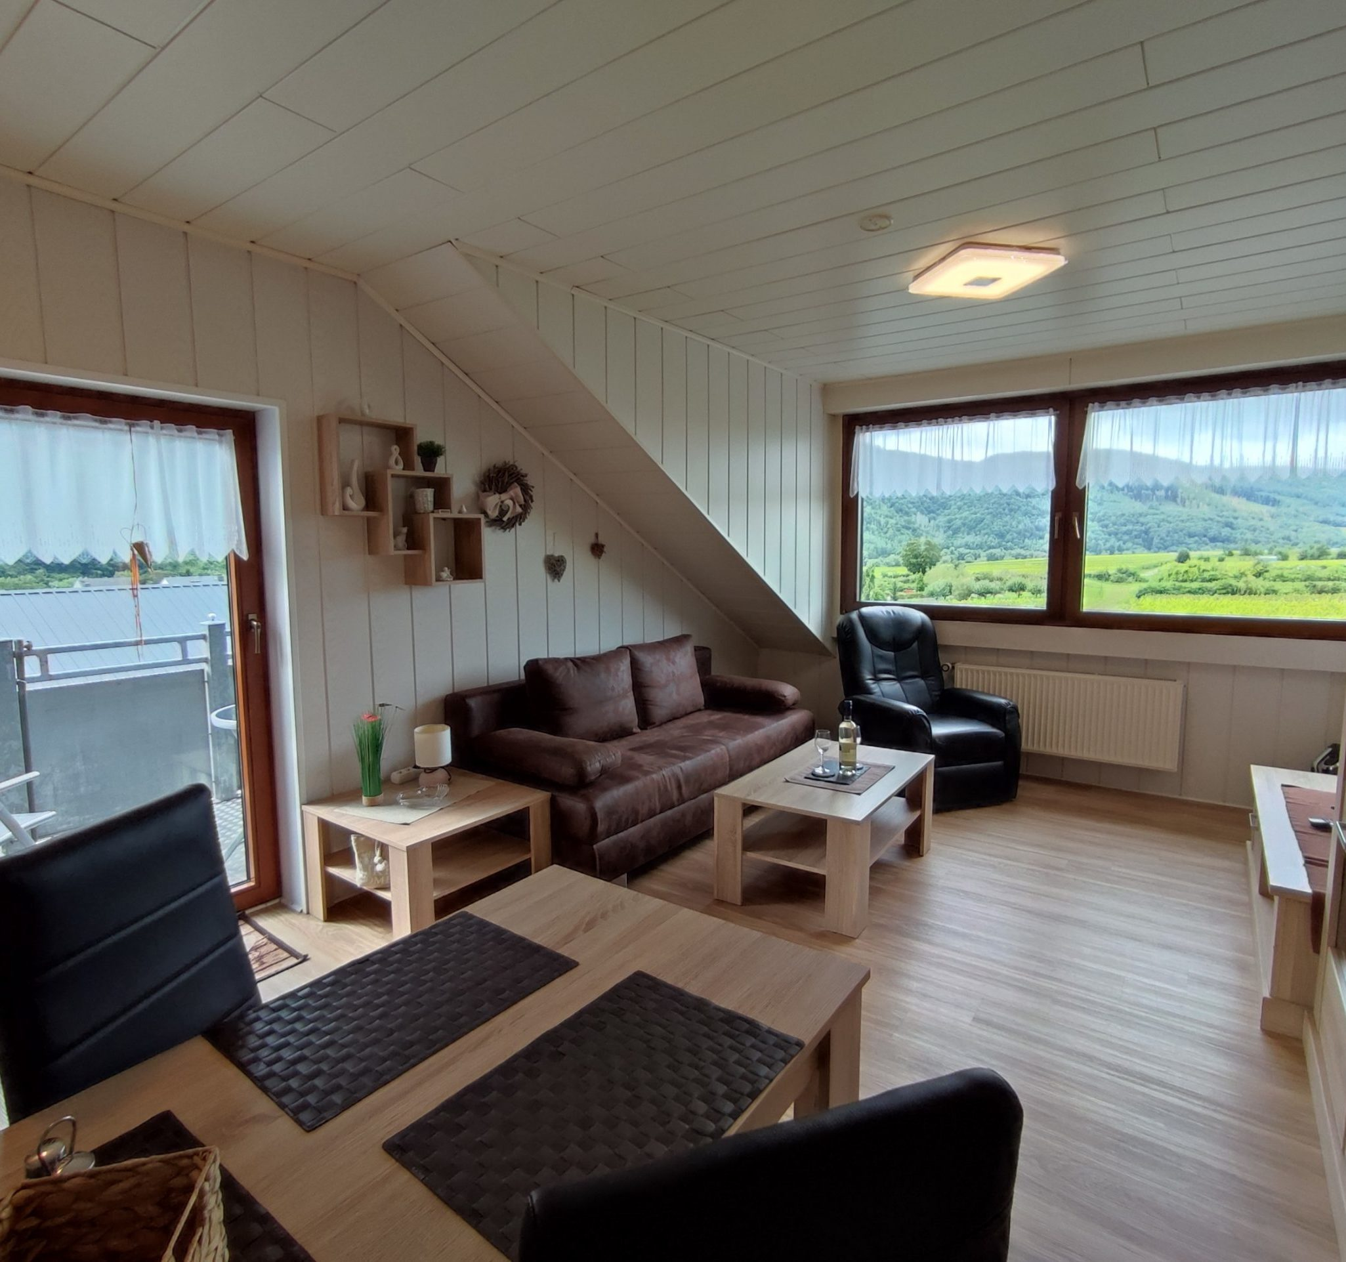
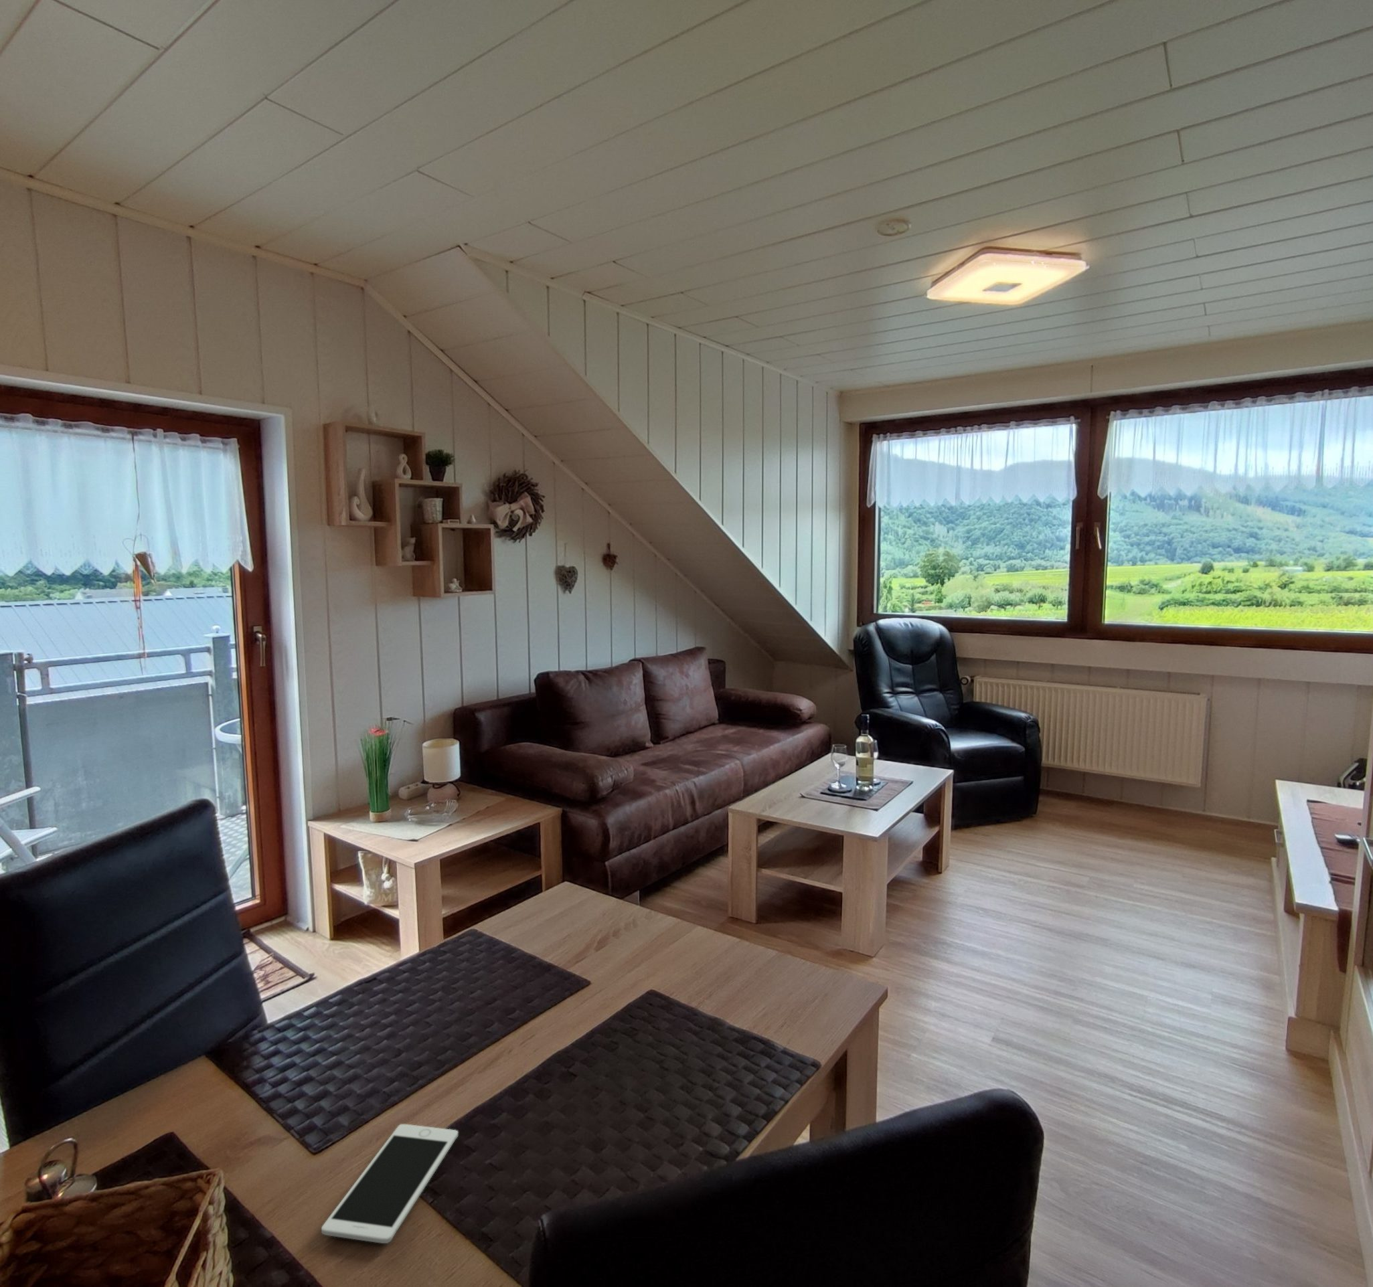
+ cell phone (394, 1178)
